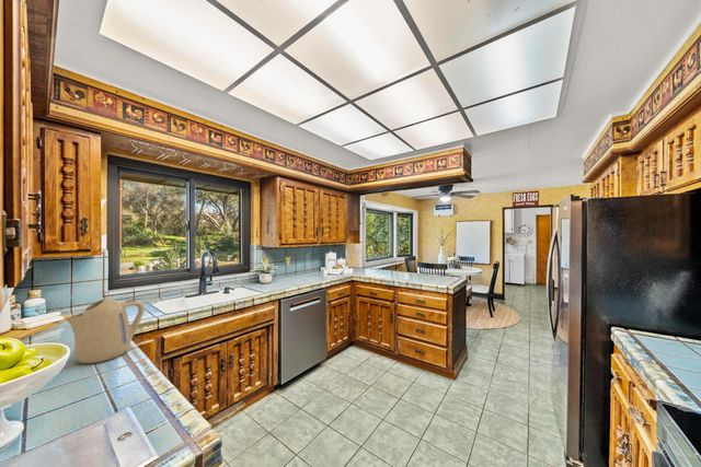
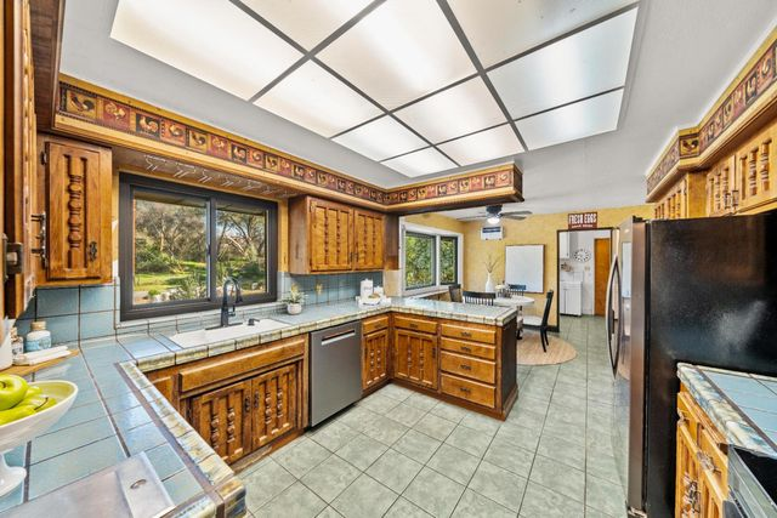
- kettle (107, 326)
